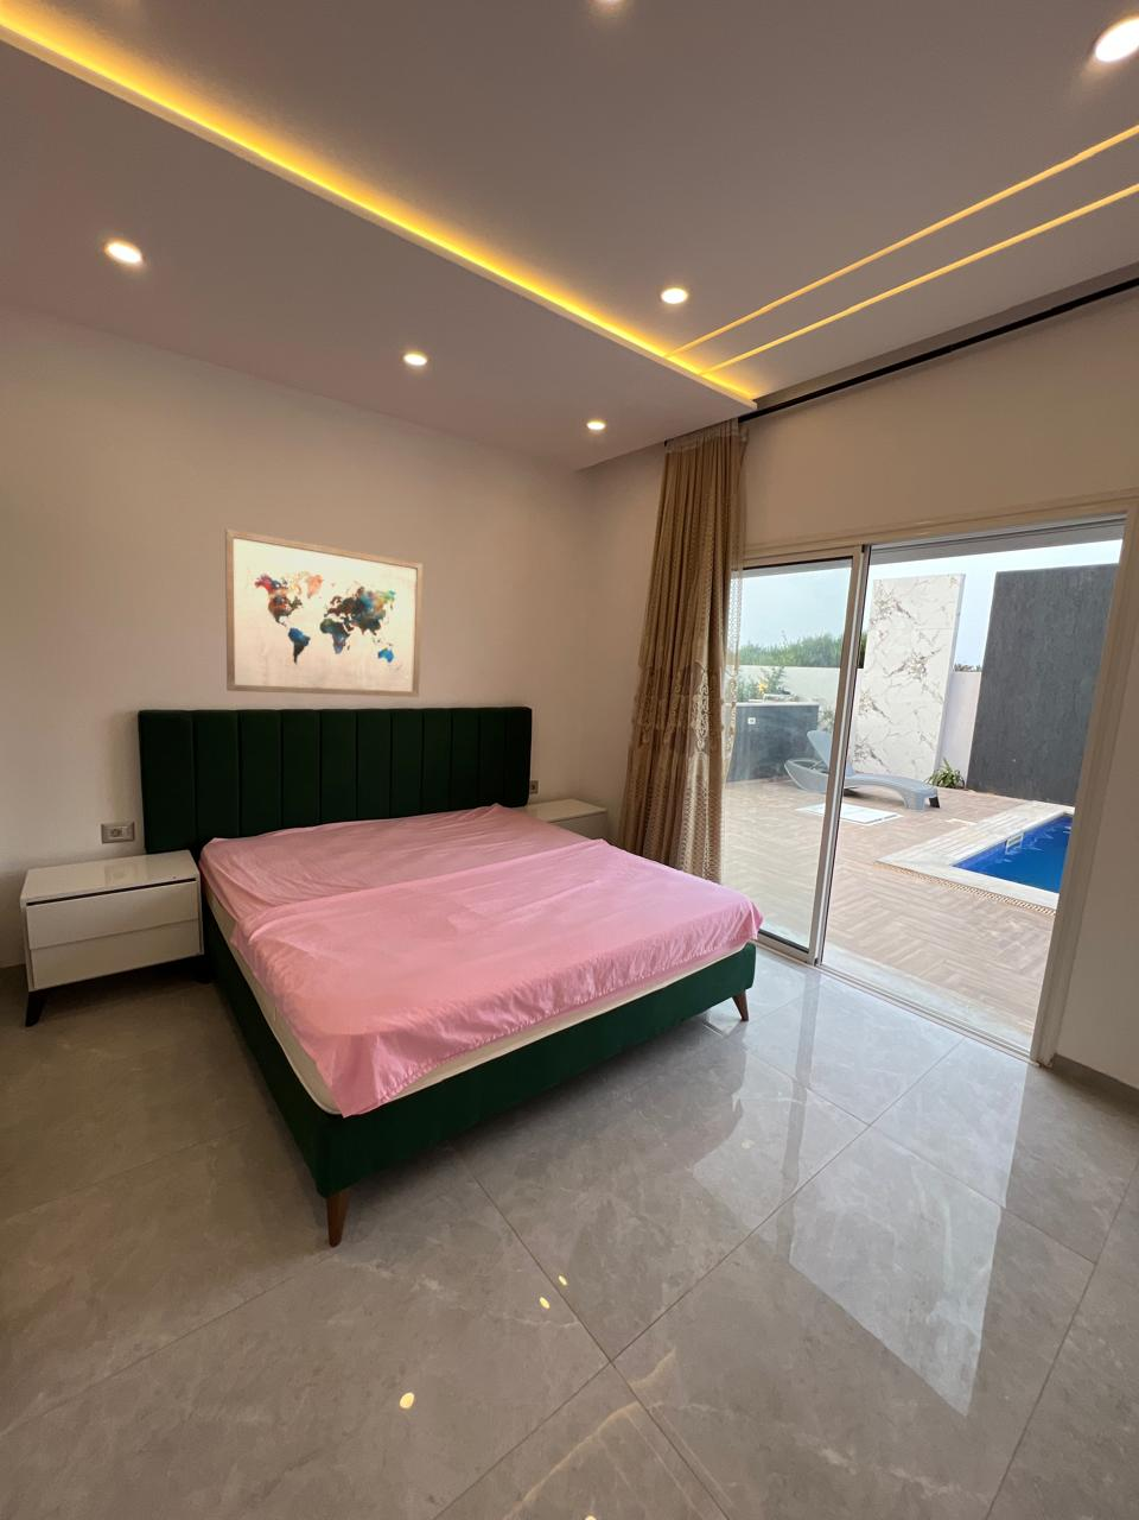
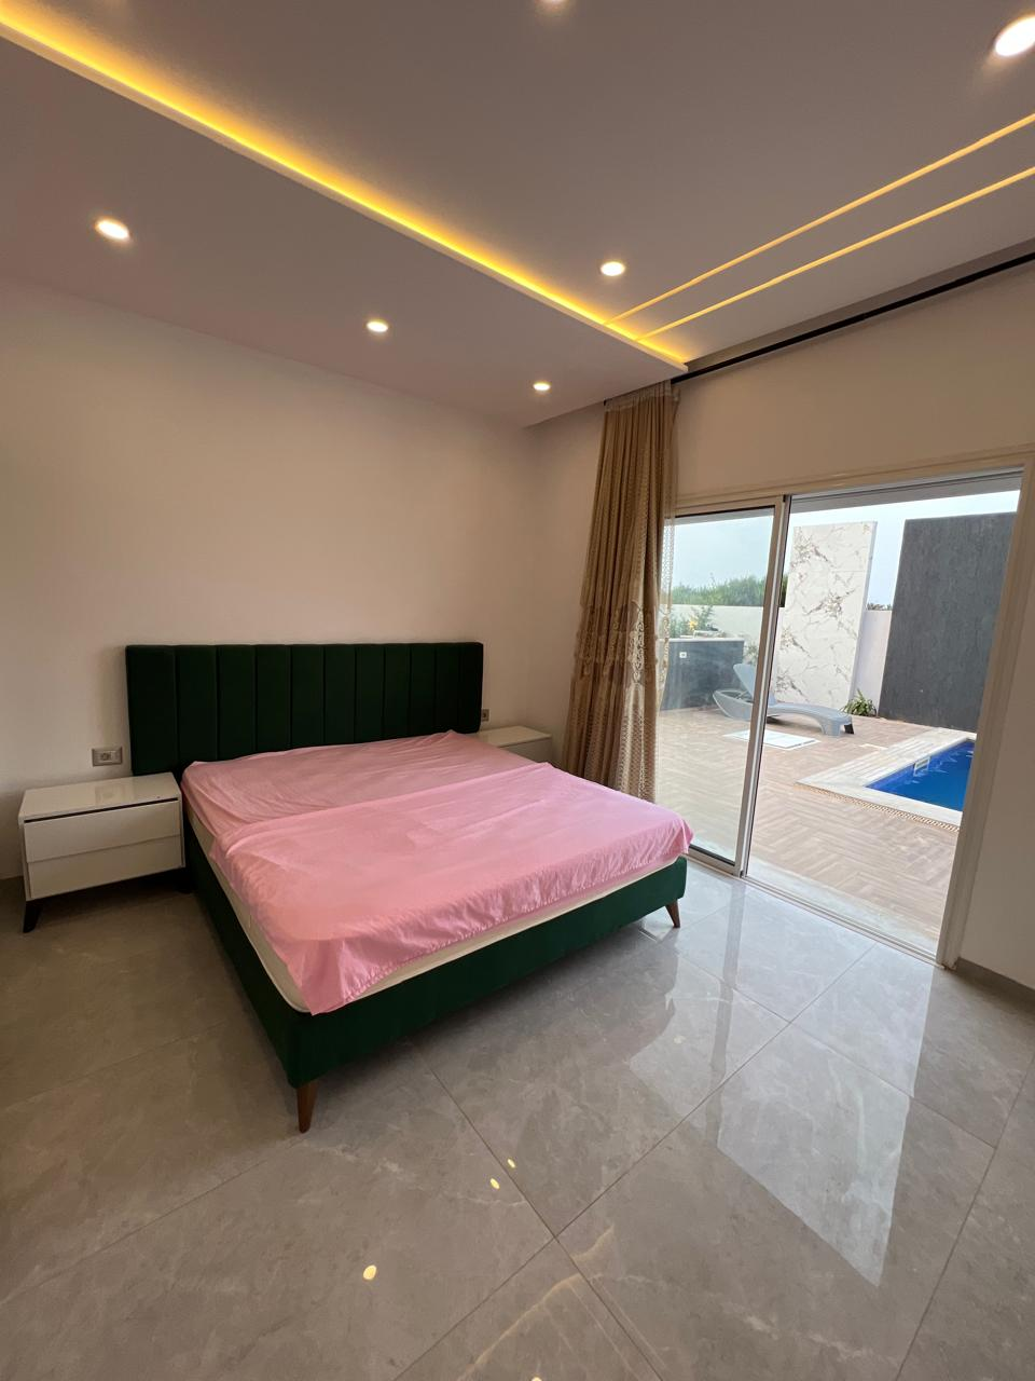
- wall art (333, 621)
